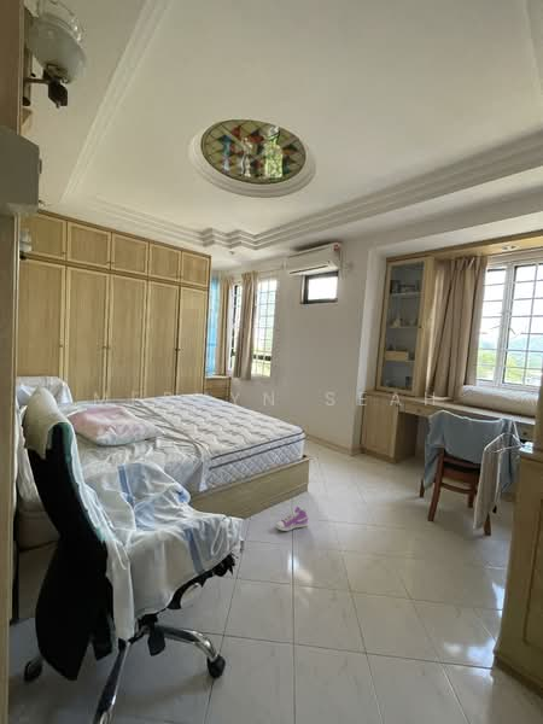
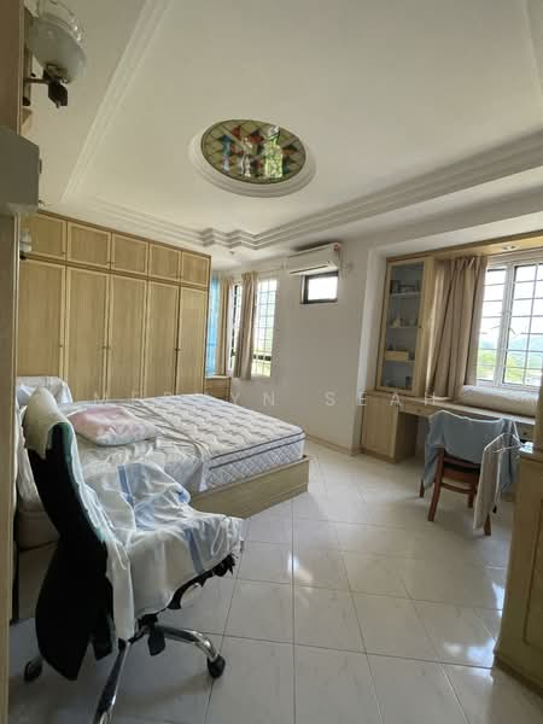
- sneaker (292, 516)
